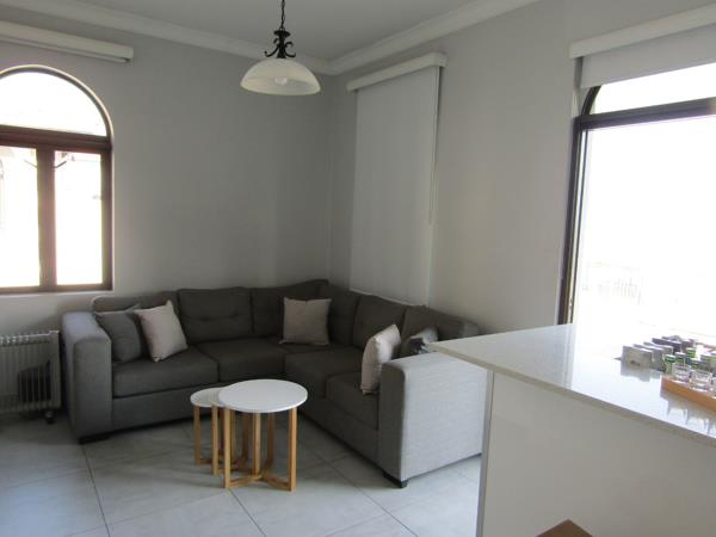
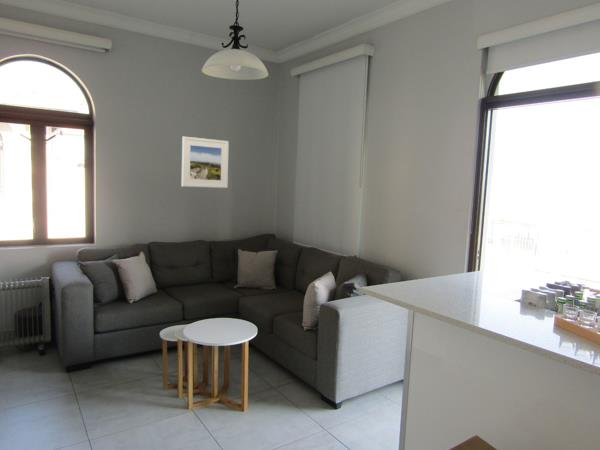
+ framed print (205, 163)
